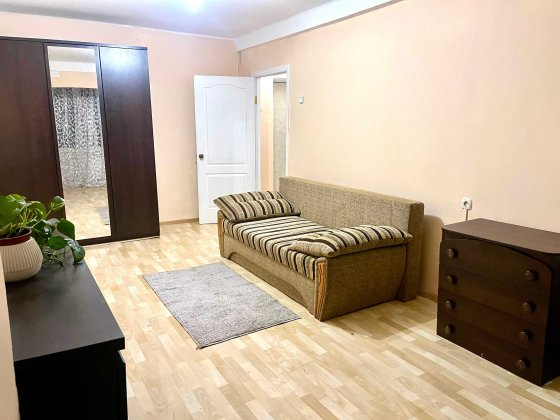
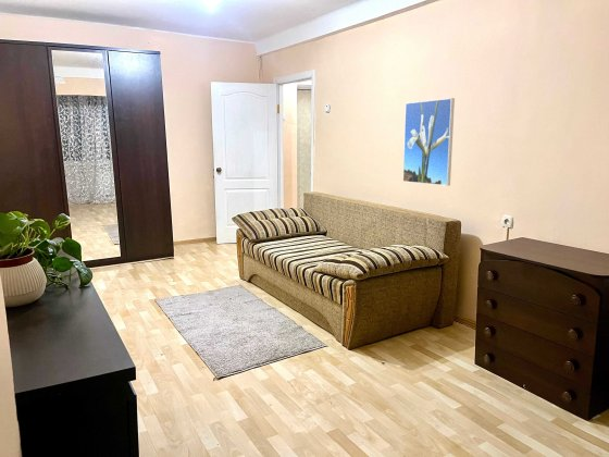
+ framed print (426, 143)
